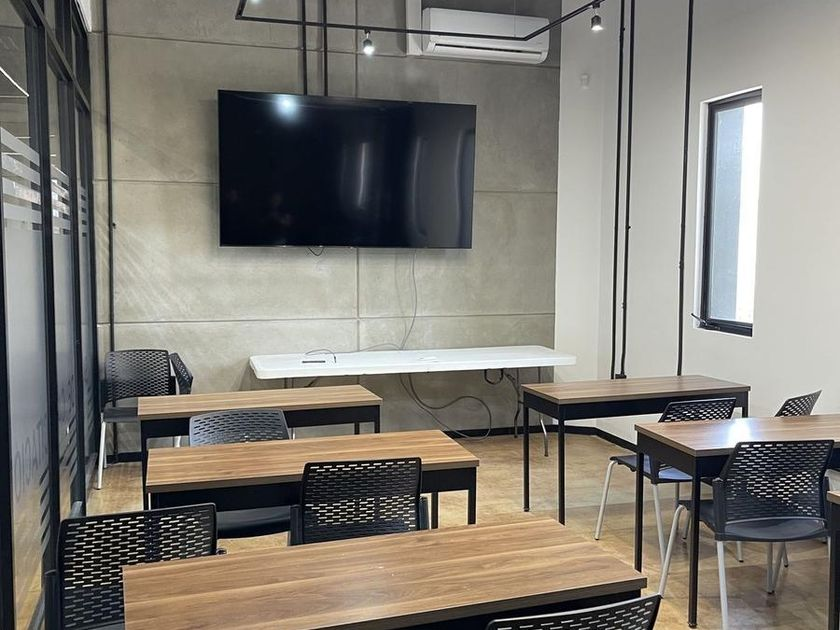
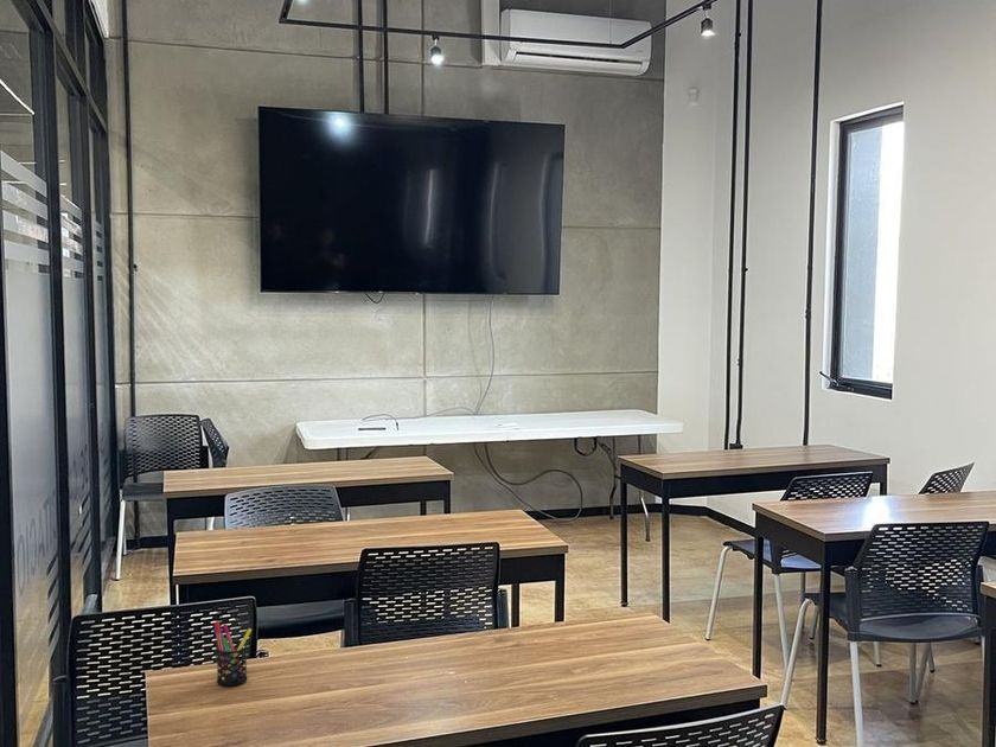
+ pen holder (229, 652)
